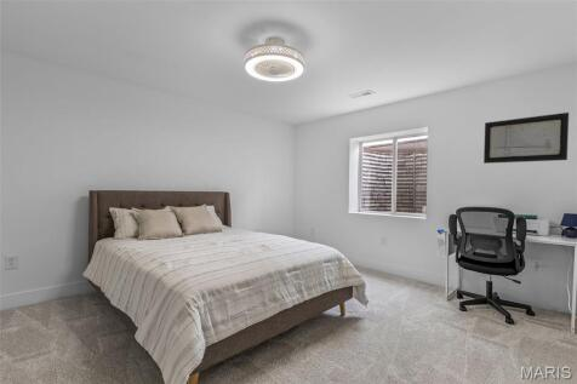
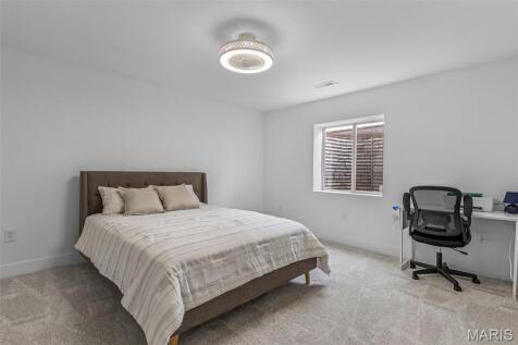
- wall art (522, 139)
